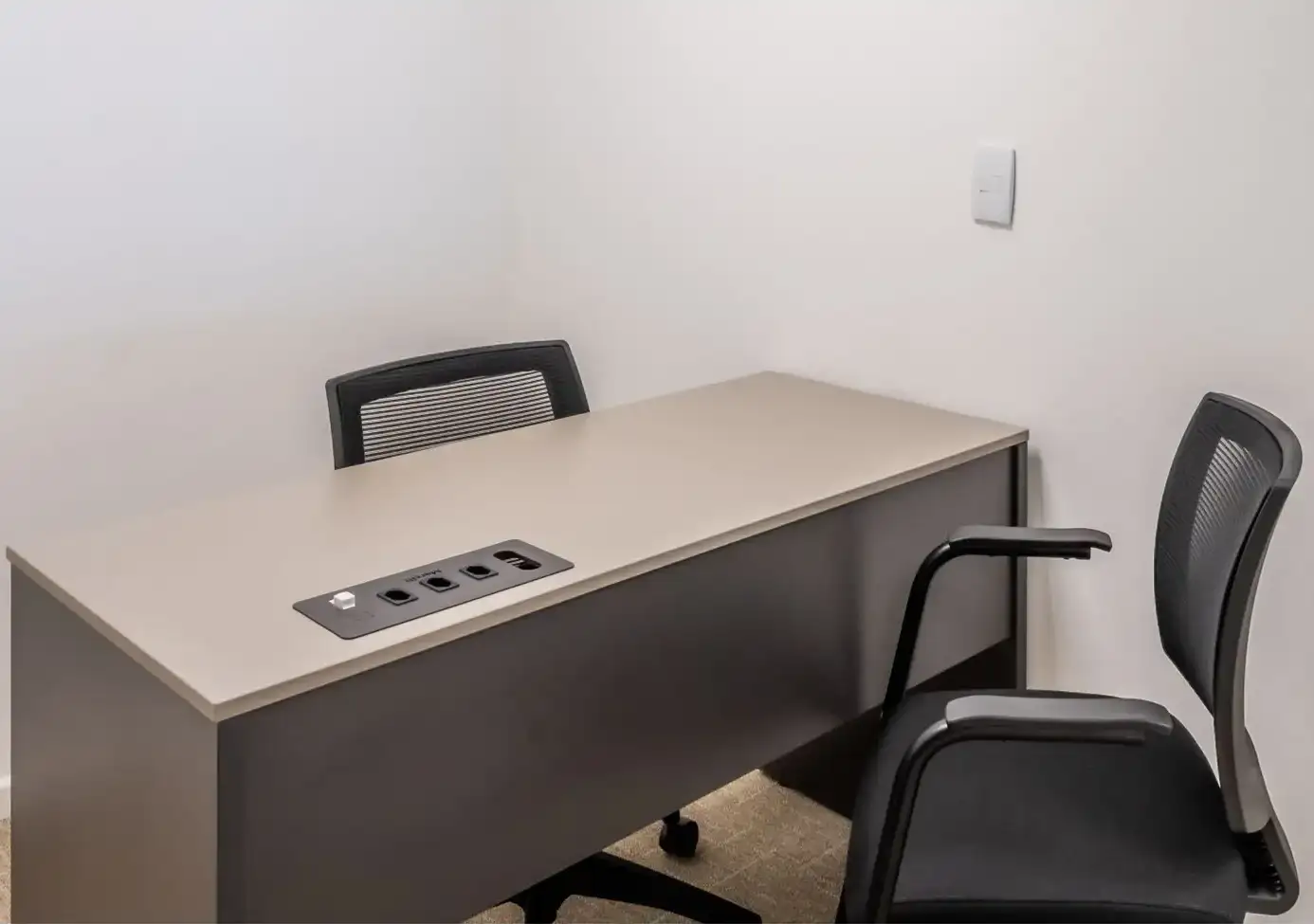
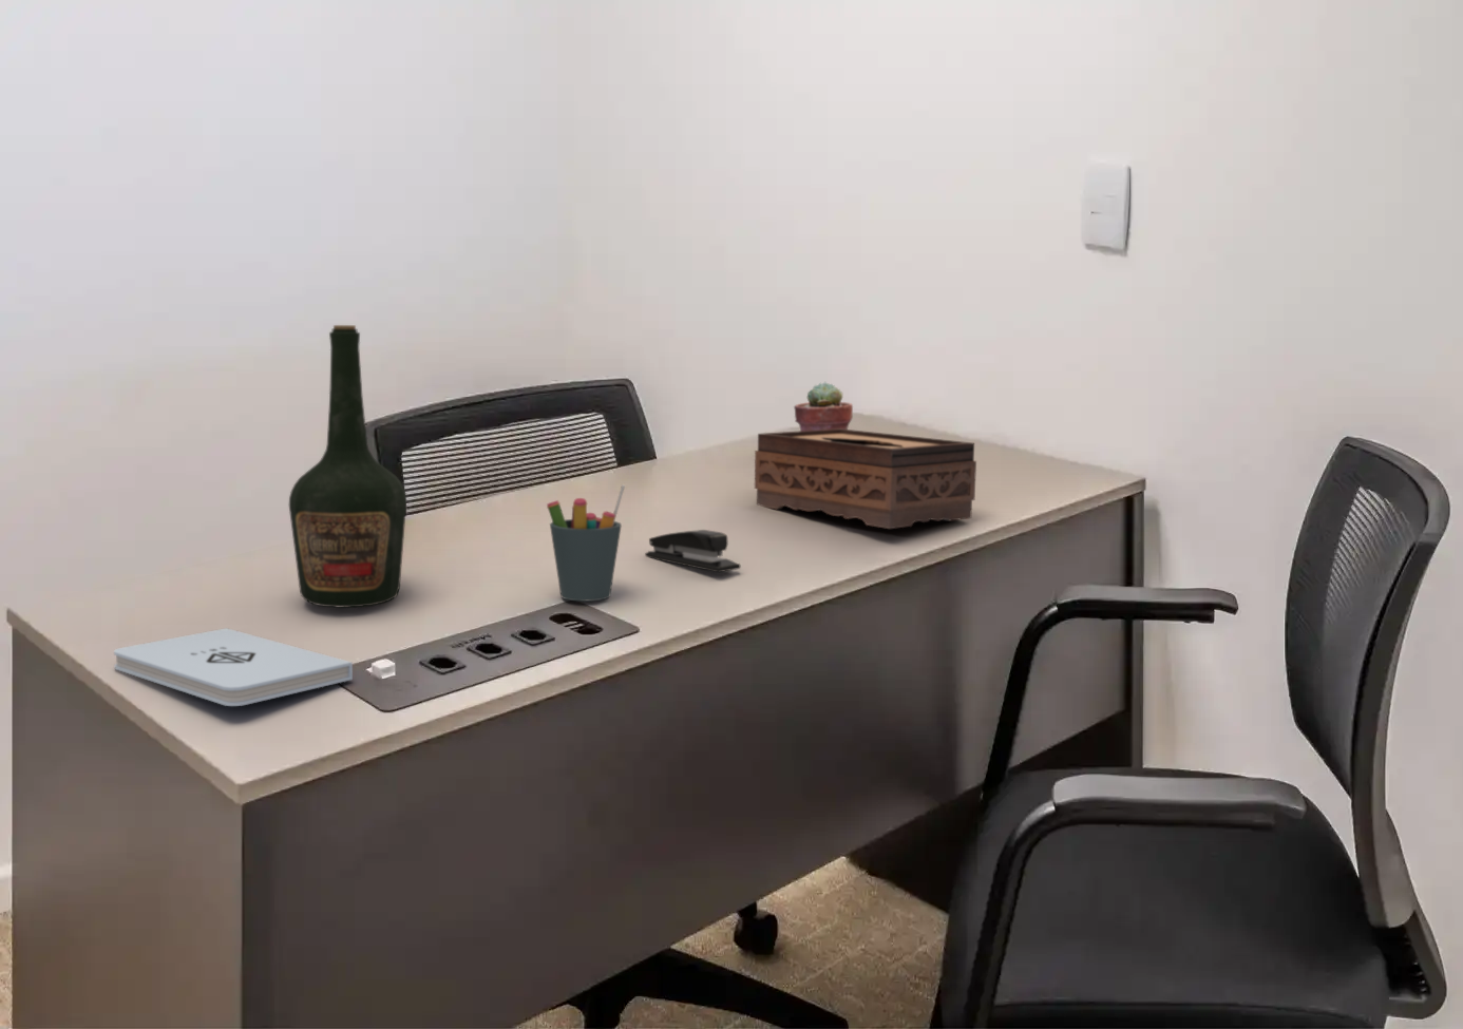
+ tissue box (863, 474)
+ bottle (347, 463)
+ stapler (690, 546)
+ notepad (229, 664)
+ potted succulent (823, 420)
+ pen holder (585, 540)
